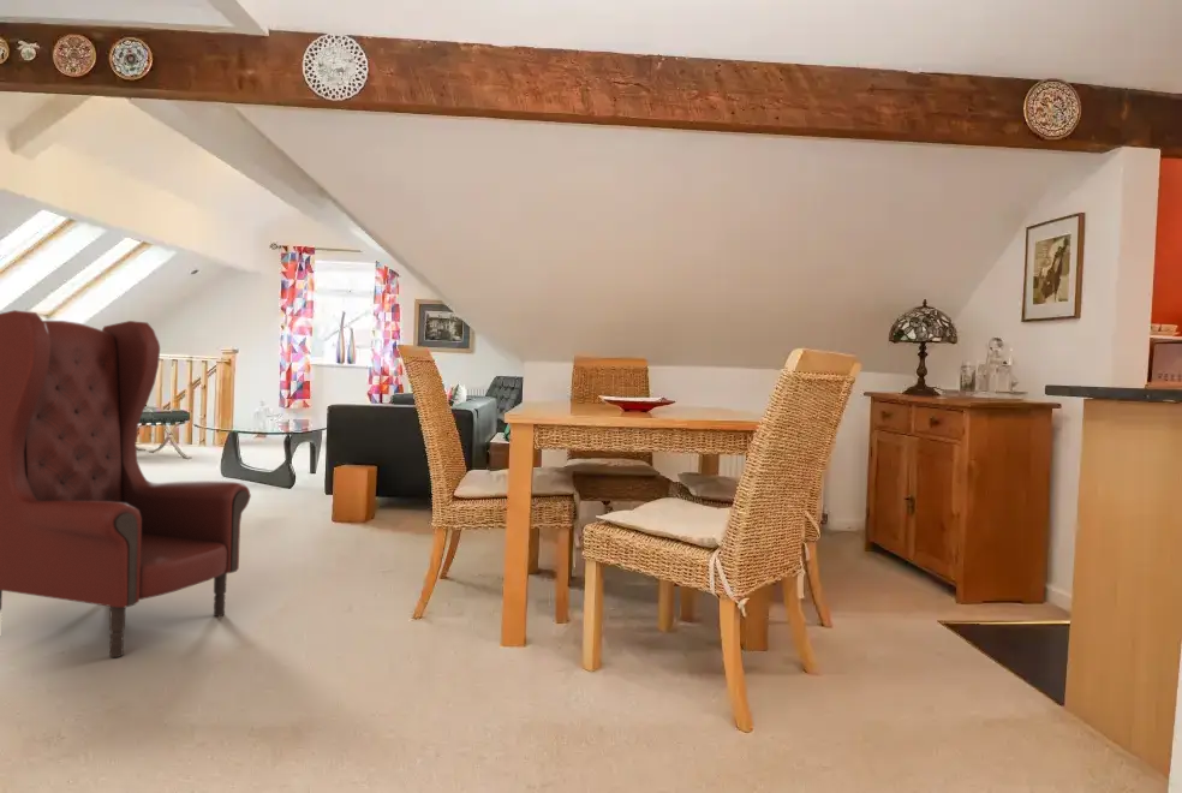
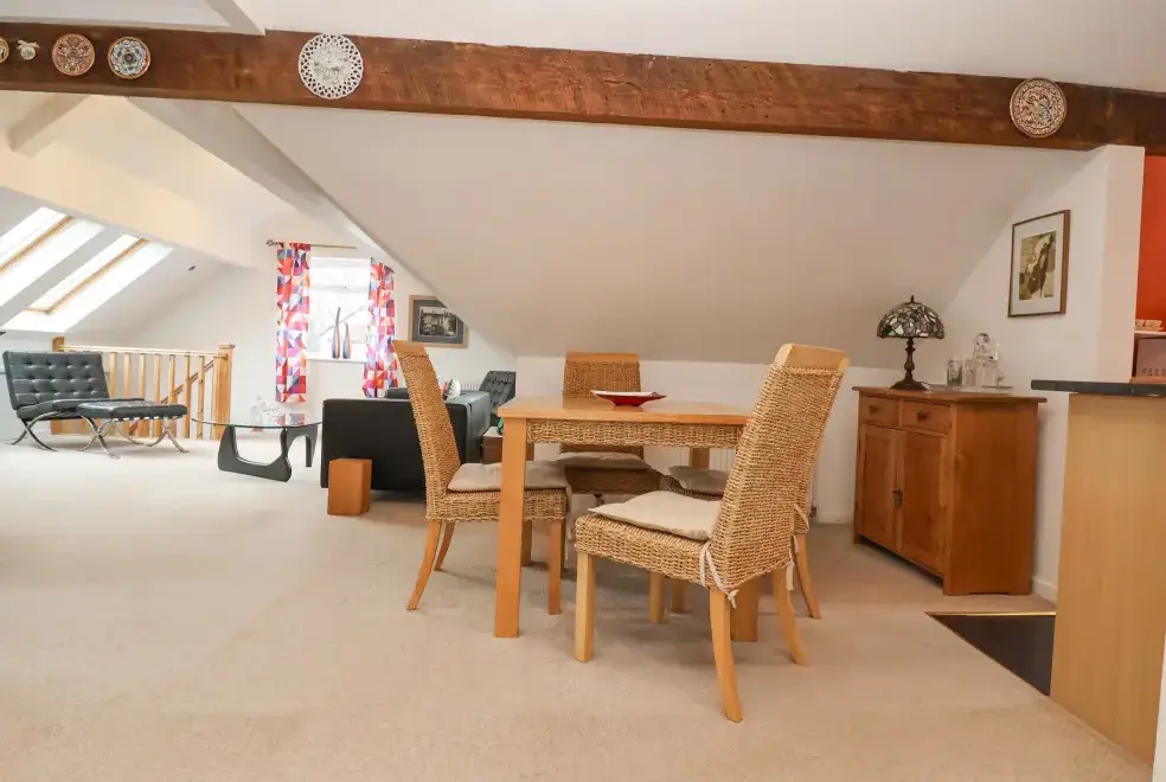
- armchair (120, 472)
